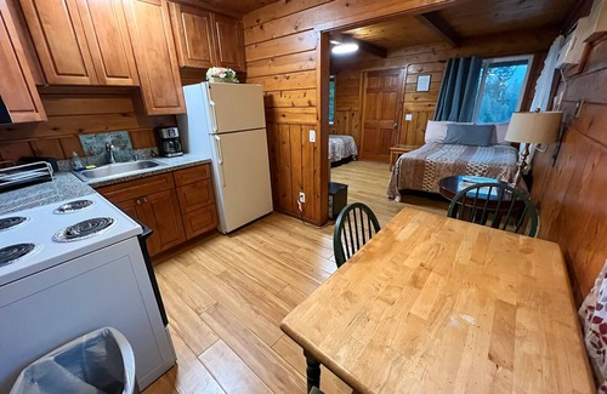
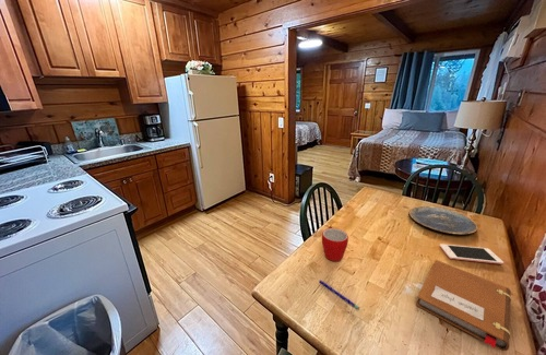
+ plate (440, 220)
+ cell phone (468, 253)
+ mug (333, 242)
+ notebook (463, 298)
+ pen (337, 293)
